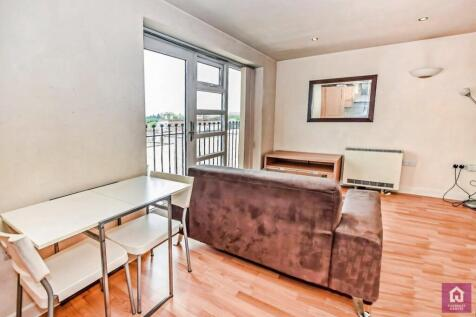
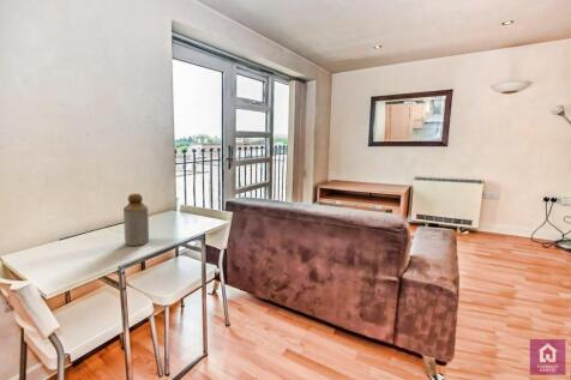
+ bottle (136, 218)
